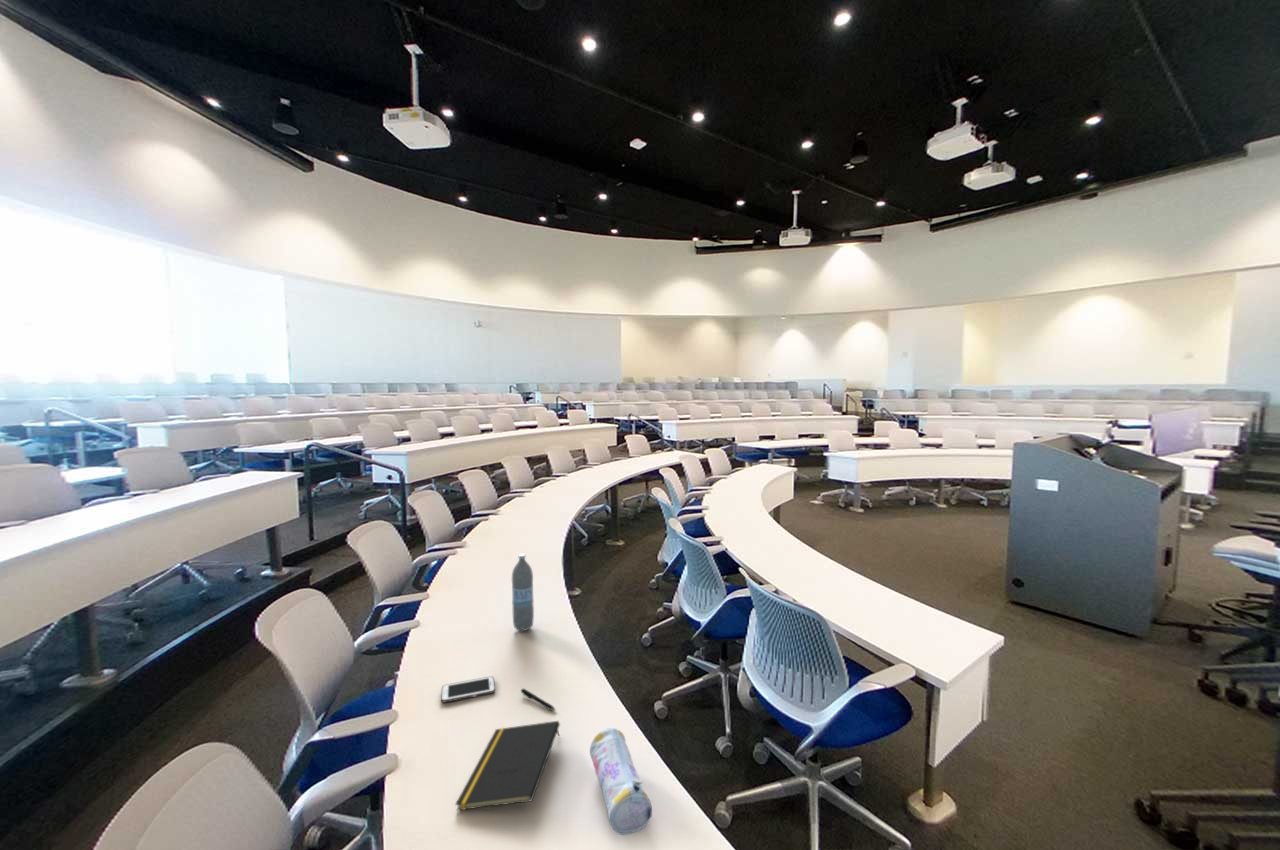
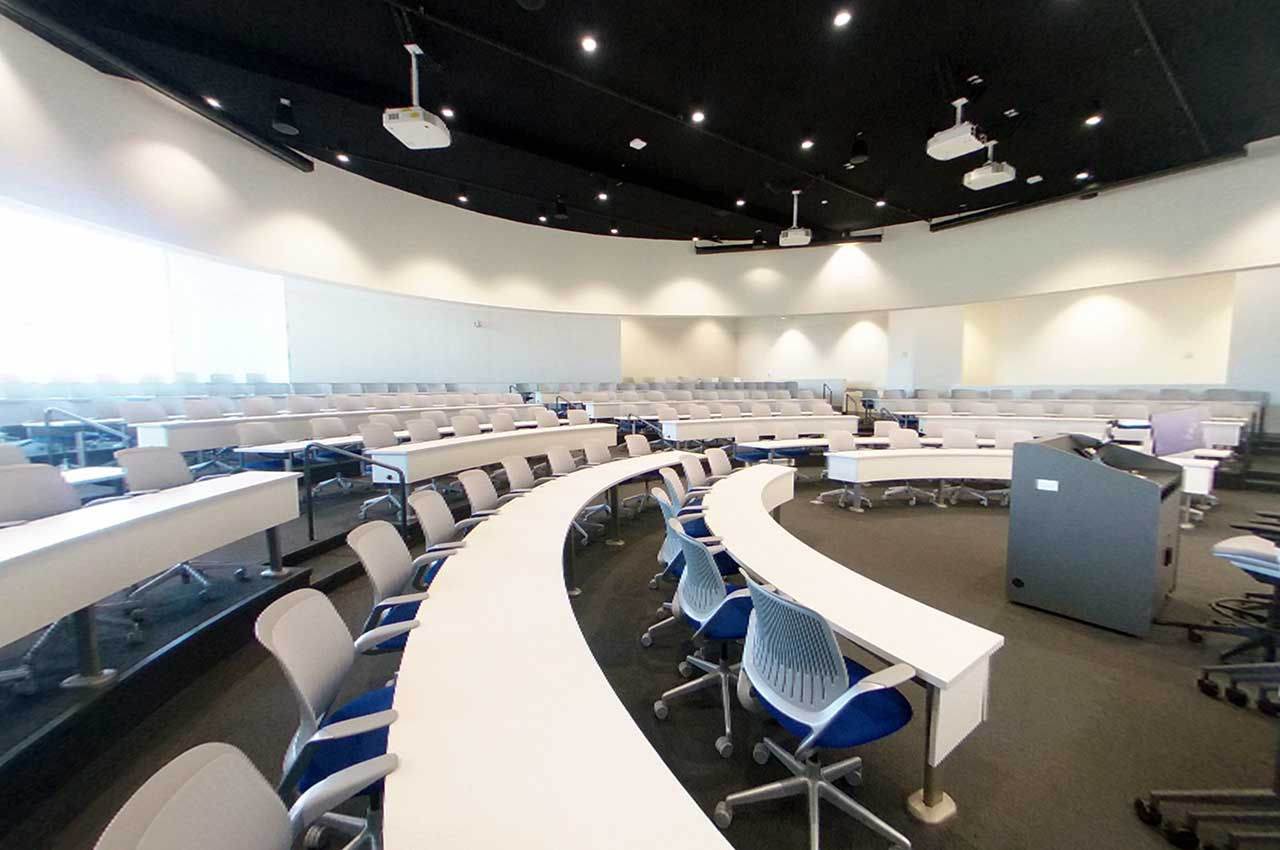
- pencil case (618, 776)
- notepad (512, 761)
- water bottle (522, 591)
- cell phone (468, 689)
- pen (538, 699)
